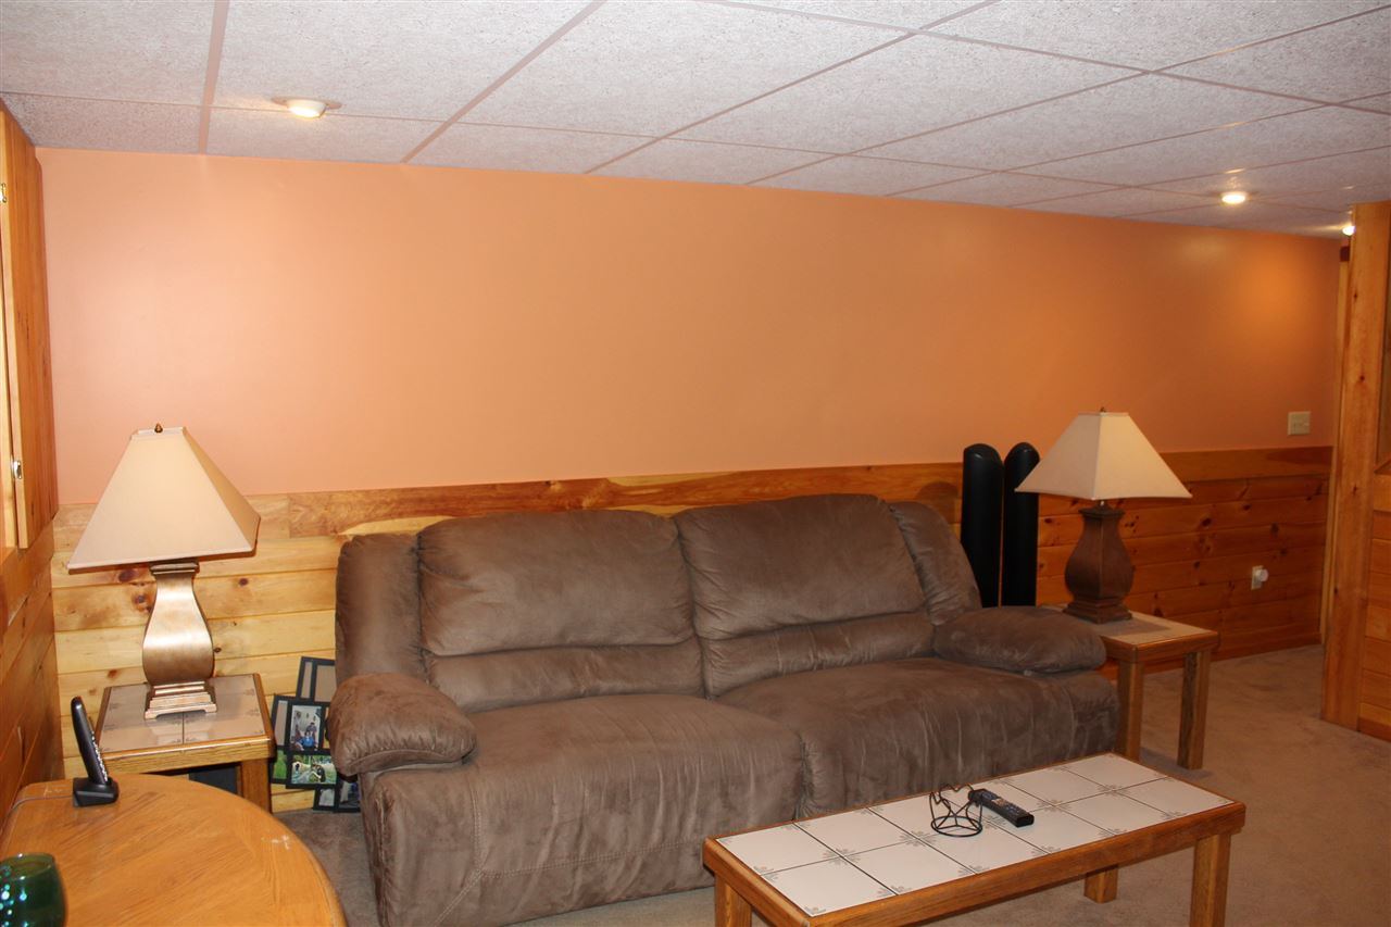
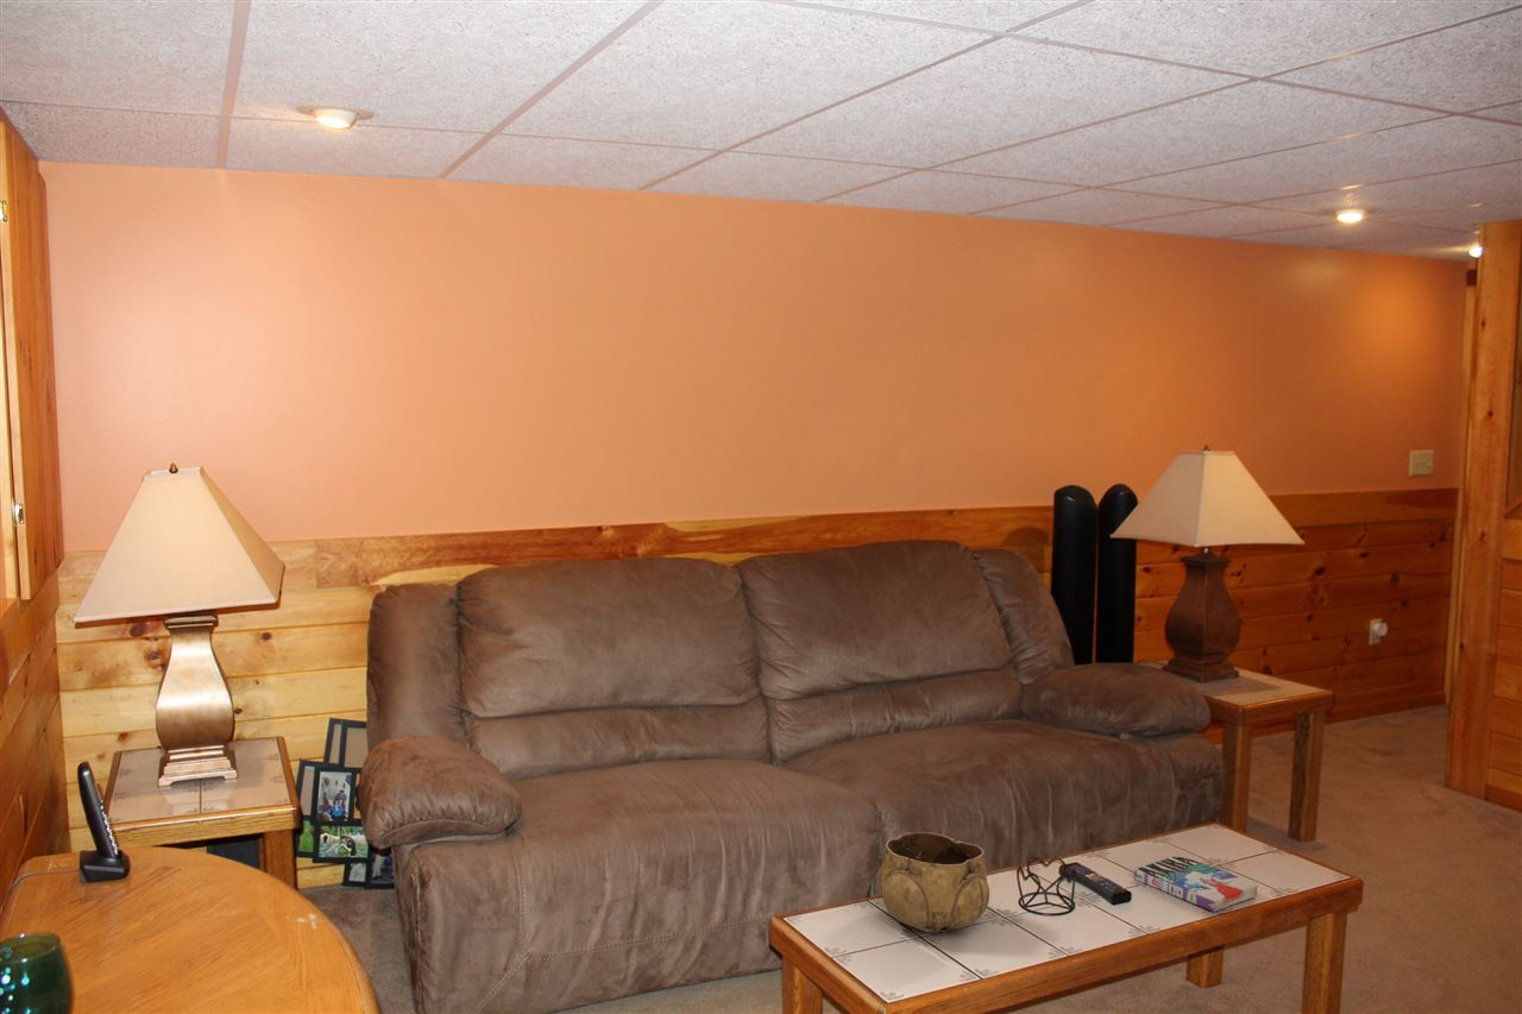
+ decorative bowl (932, 884)
+ book (1194, 881)
